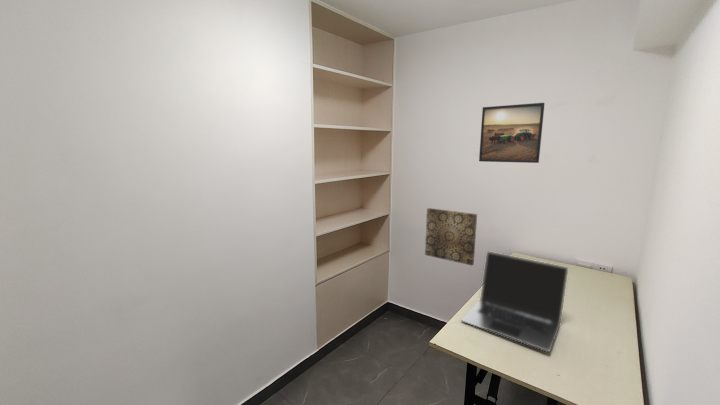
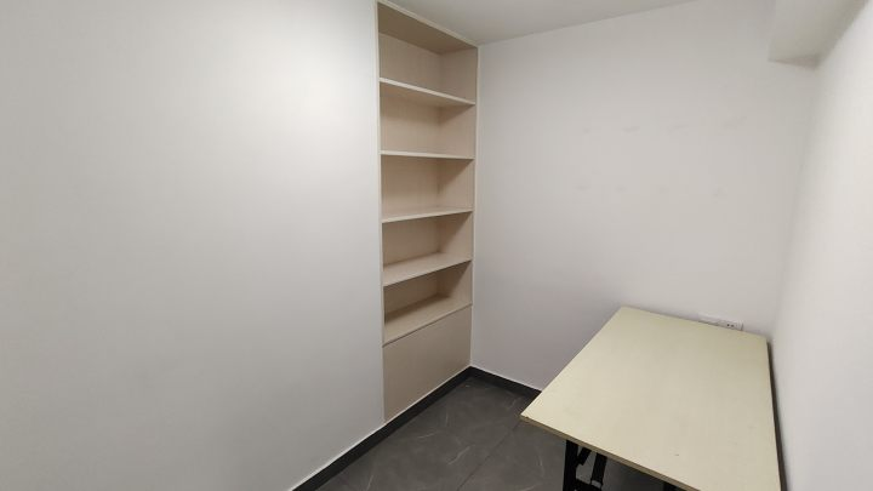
- wall art (449, 235)
- laptop (513, 294)
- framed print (509, 134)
